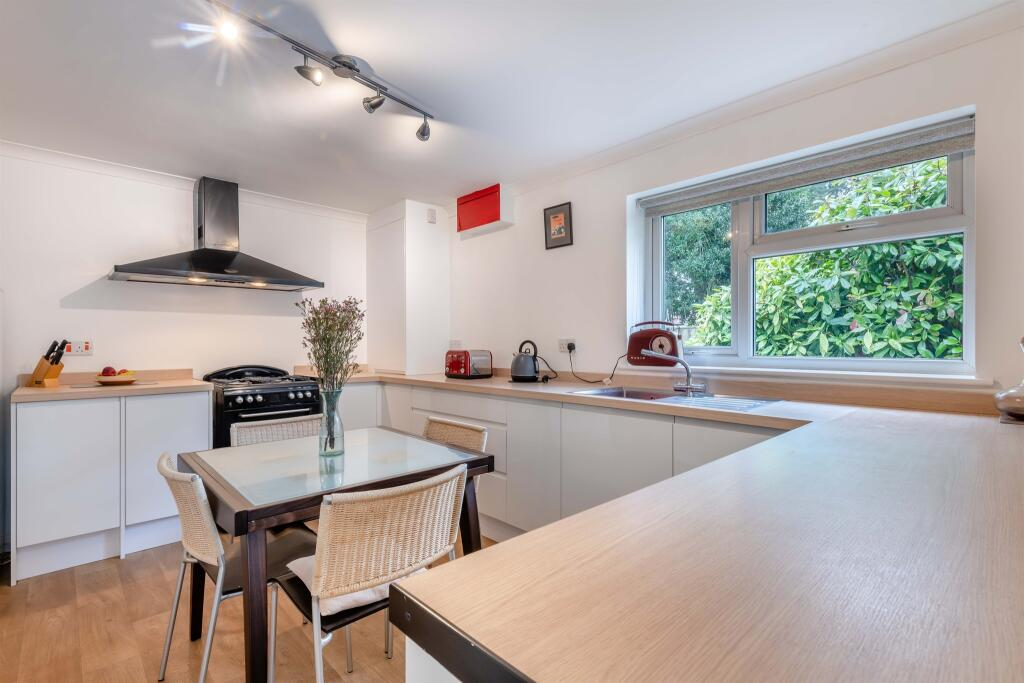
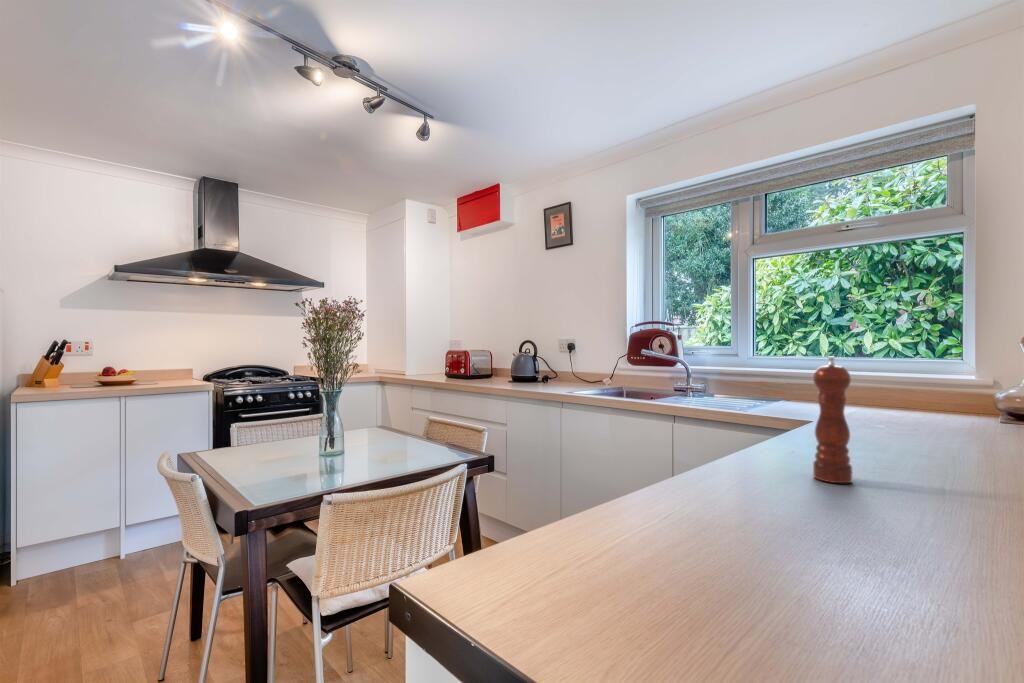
+ pepper mill (831, 417)
